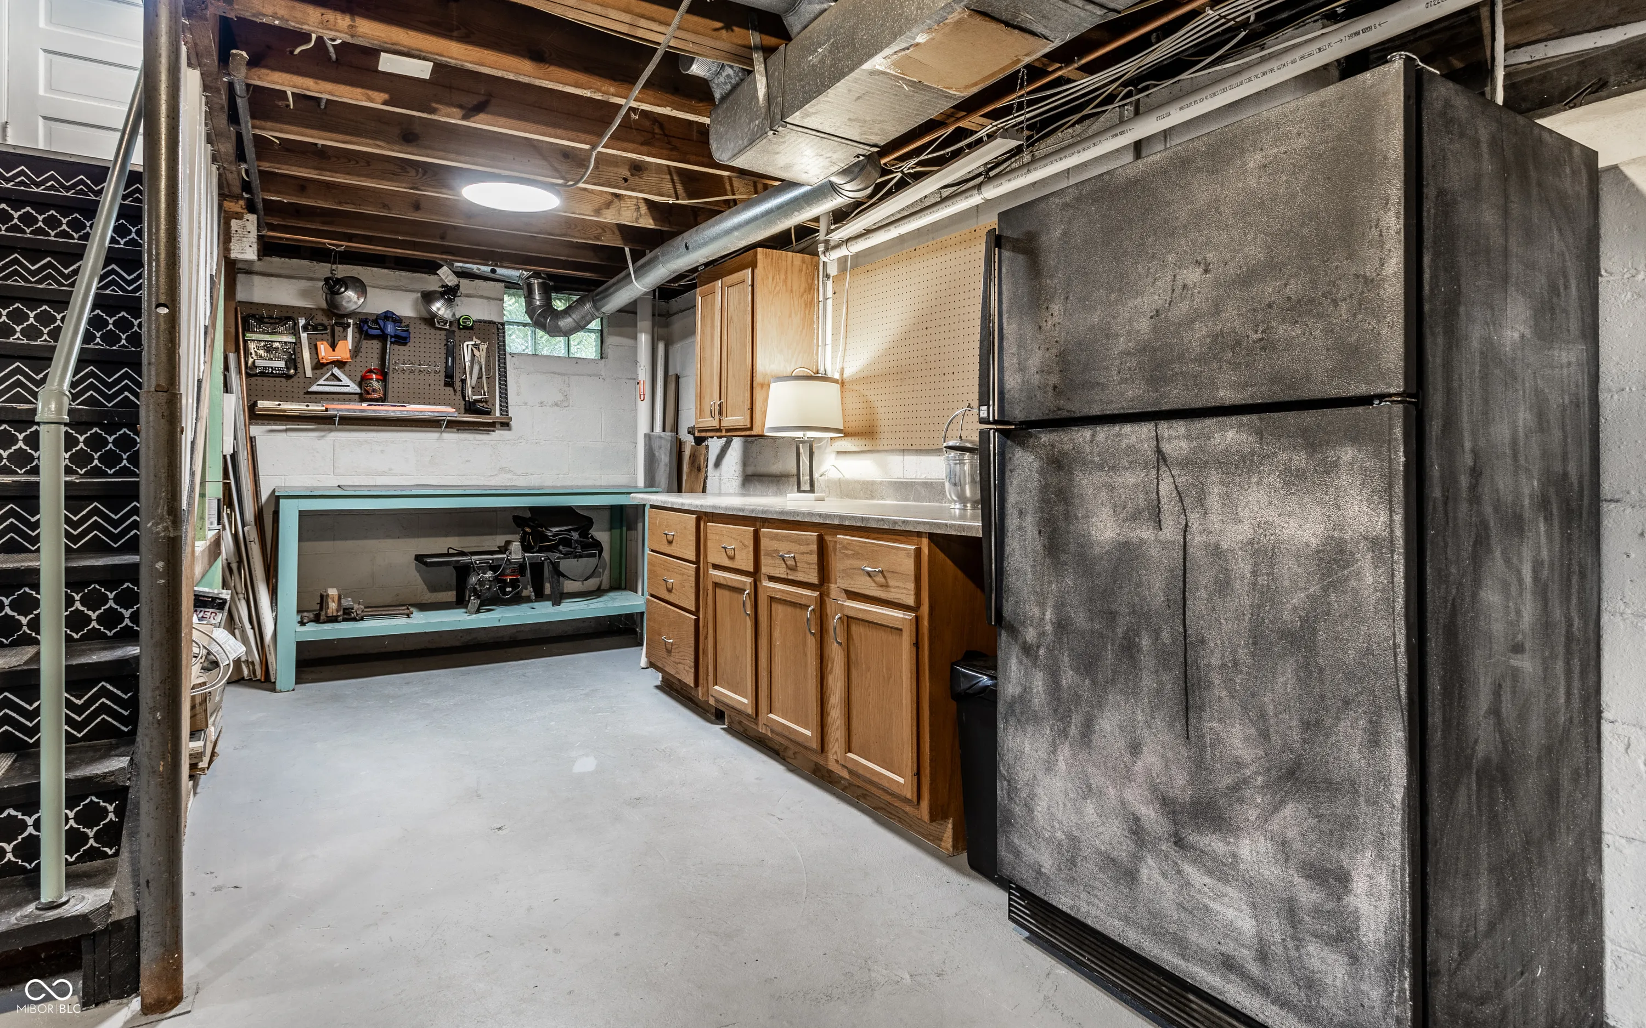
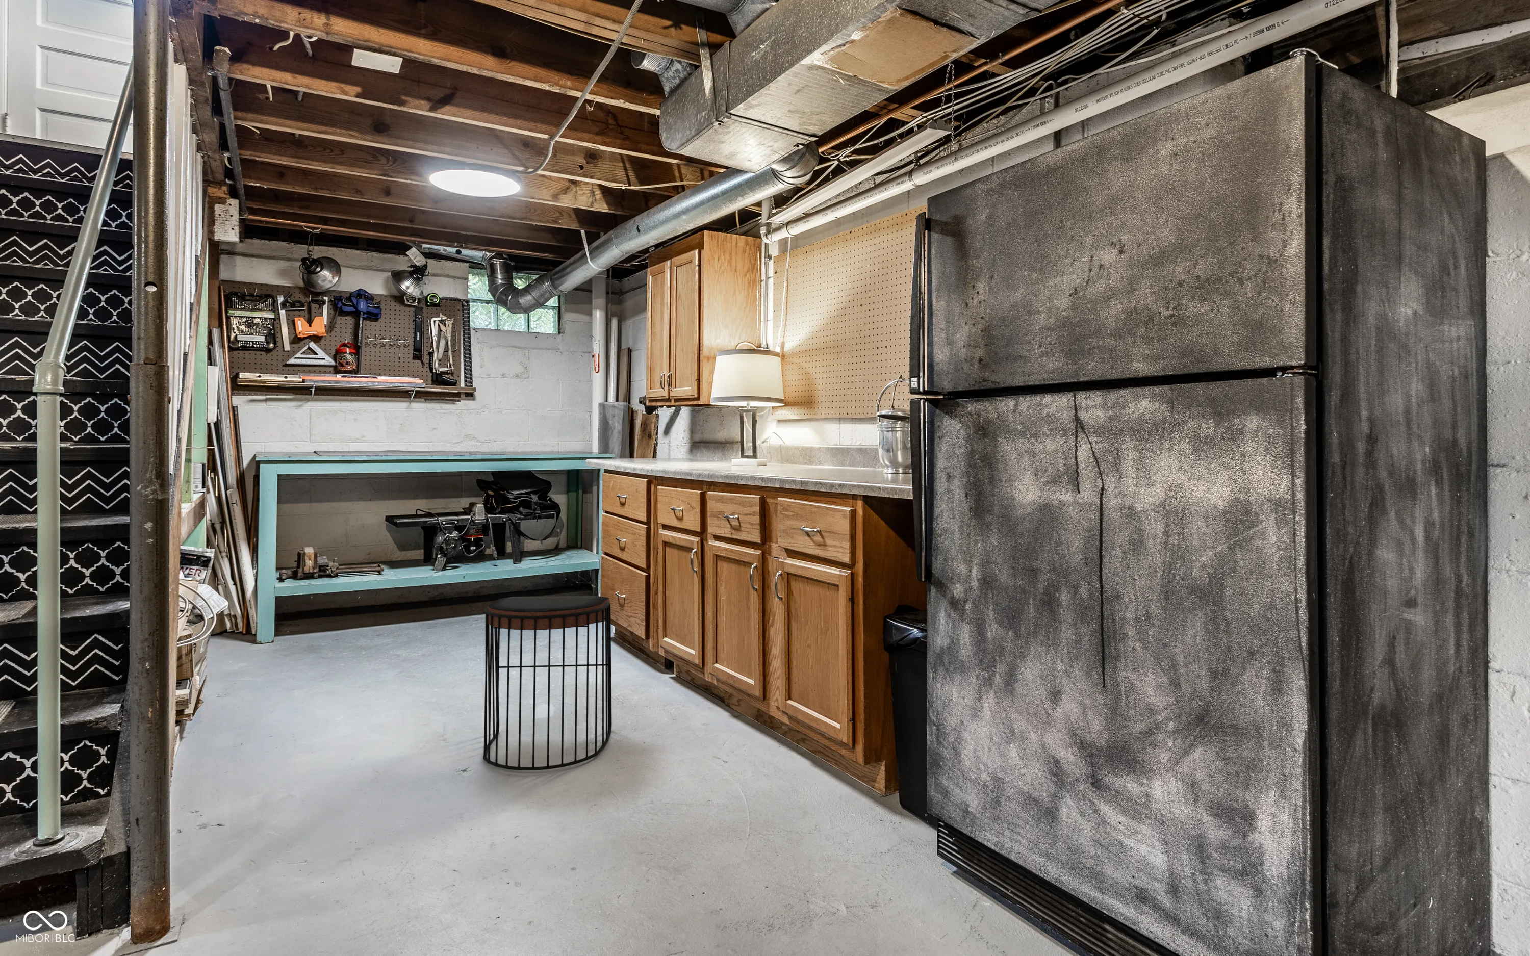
+ stool (549, 675)
